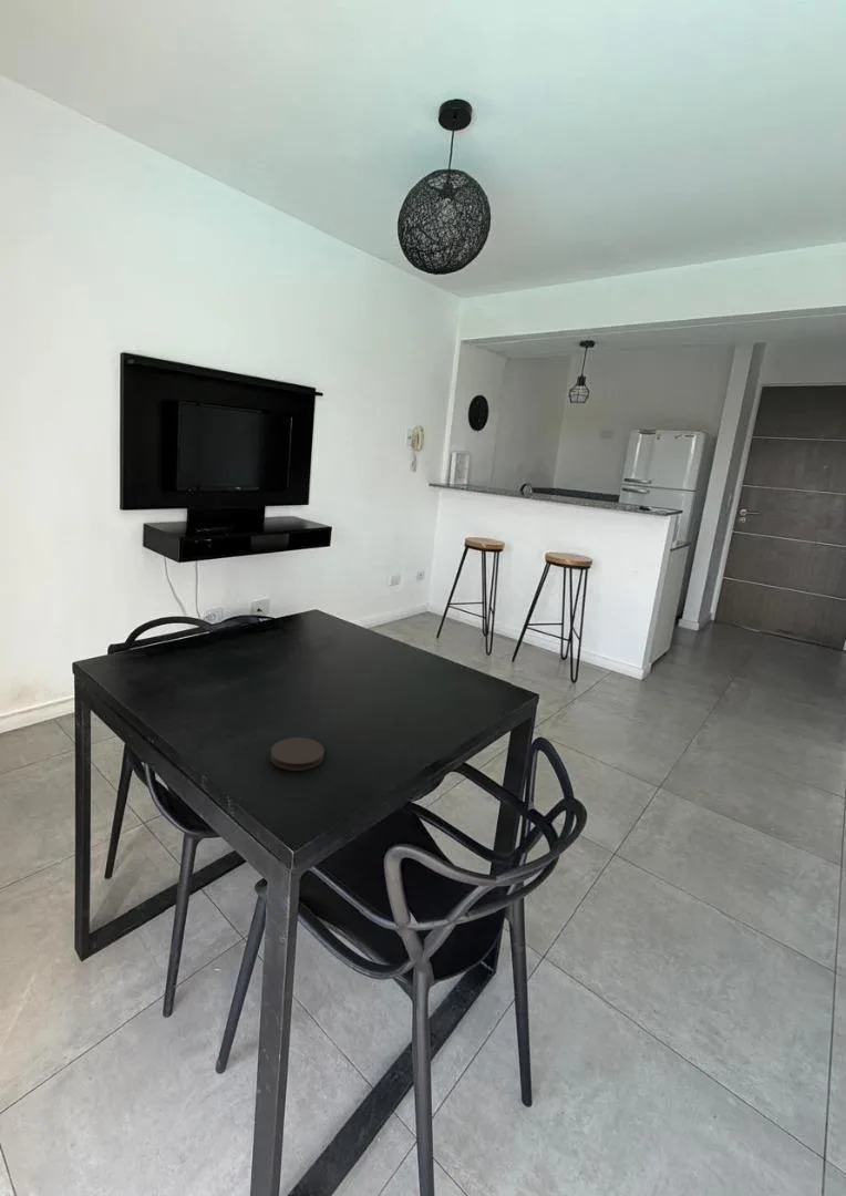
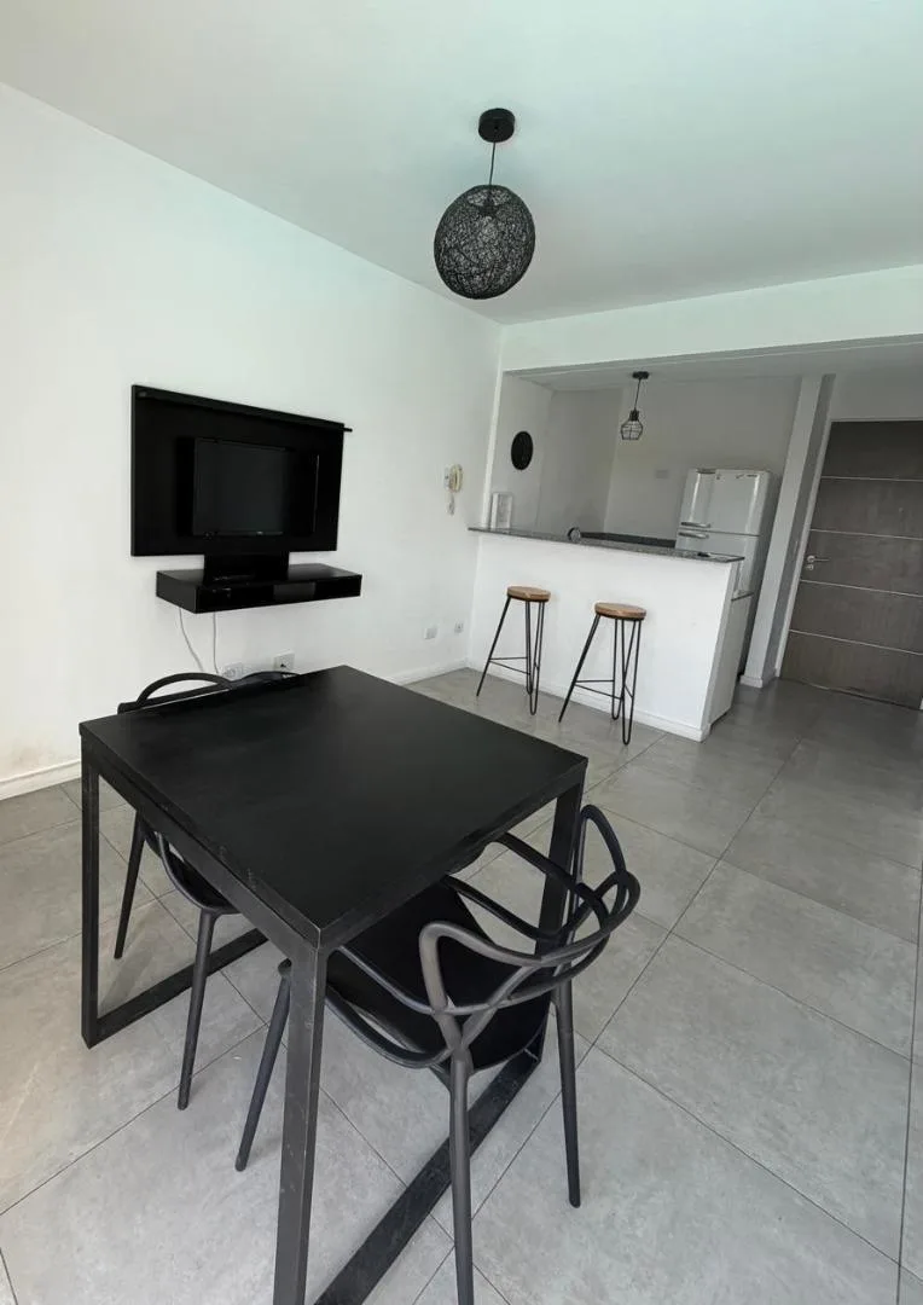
- coaster (297, 753)
